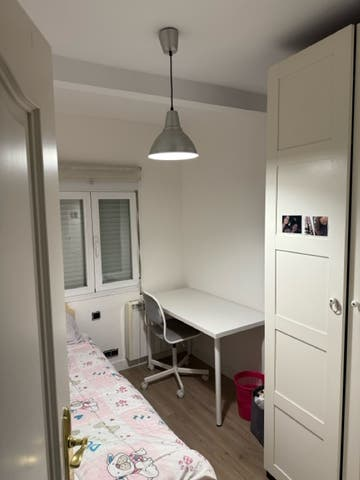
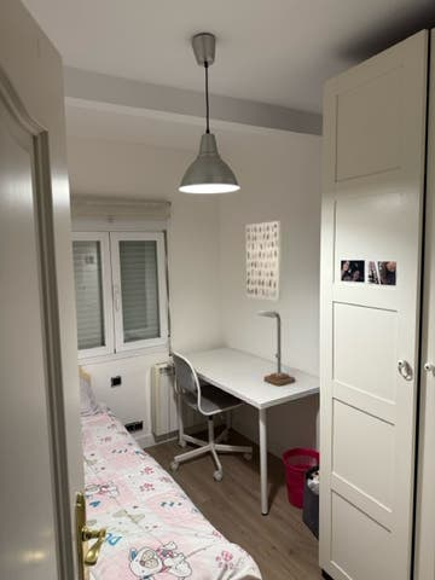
+ wall art (262, 261)
+ desk lamp (278, 346)
